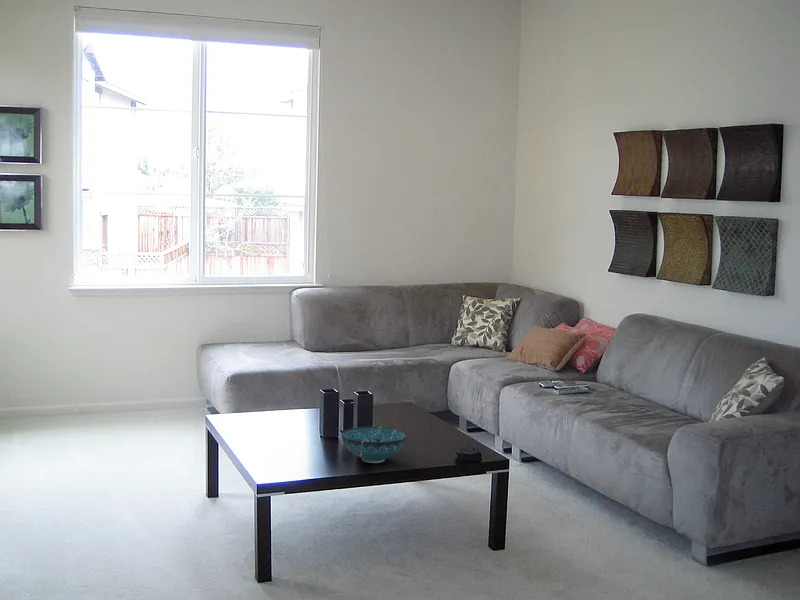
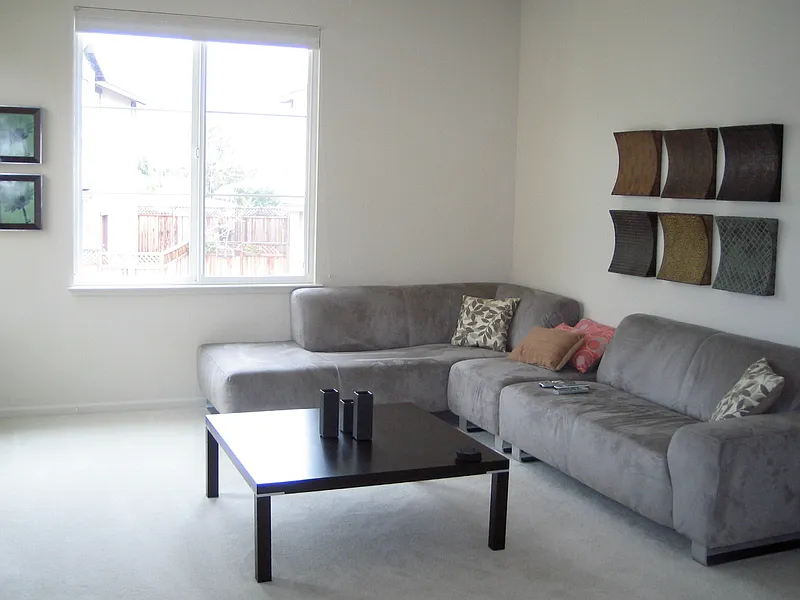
- decorative bowl (373, 446)
